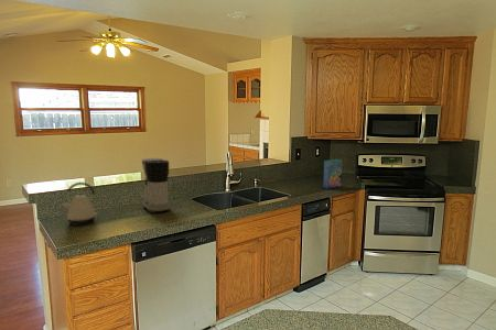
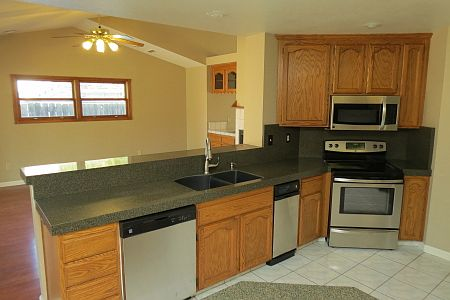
- coffee maker (158, 184)
- kettle (79, 202)
- cereal box (332, 174)
